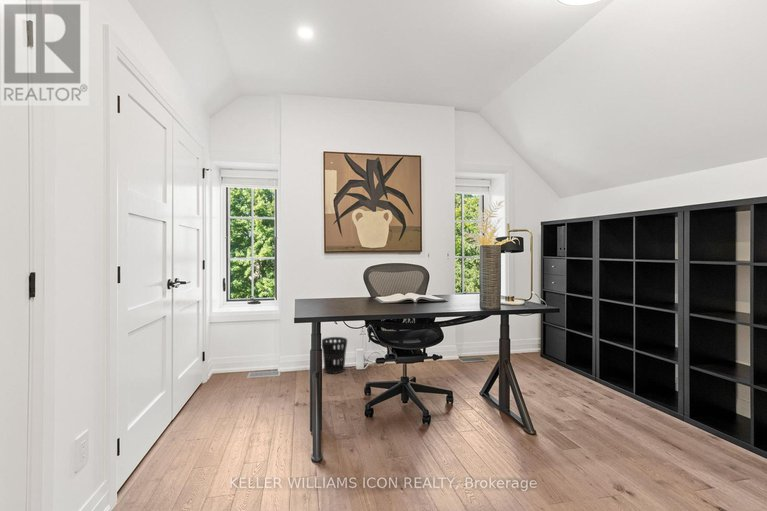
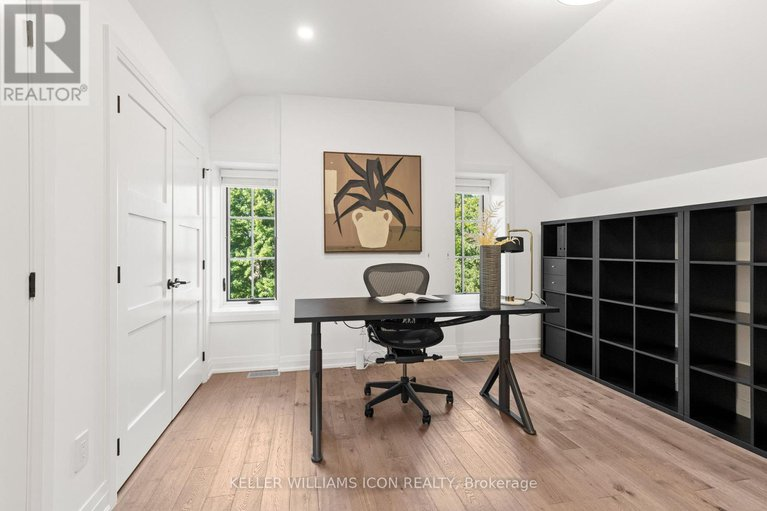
- wastebasket (334, 355)
